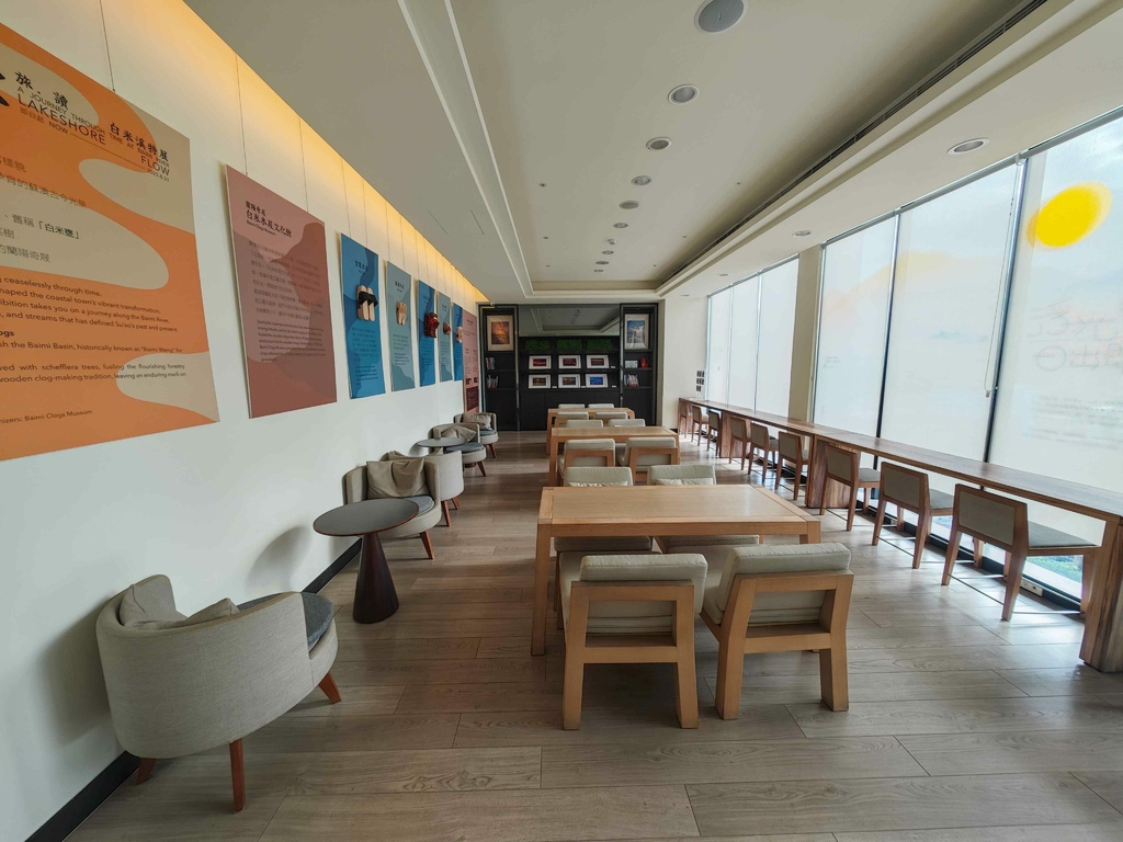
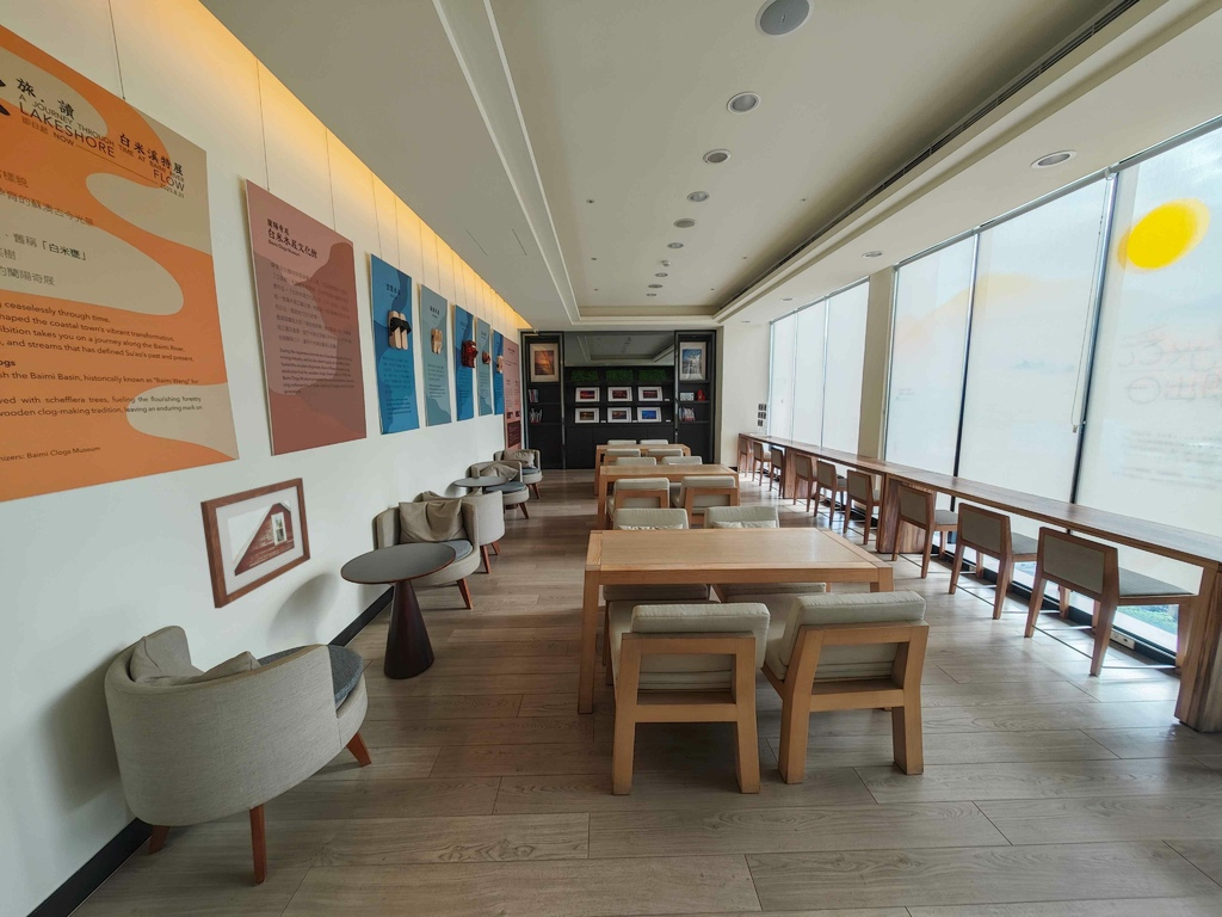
+ picture frame (264, 534)
